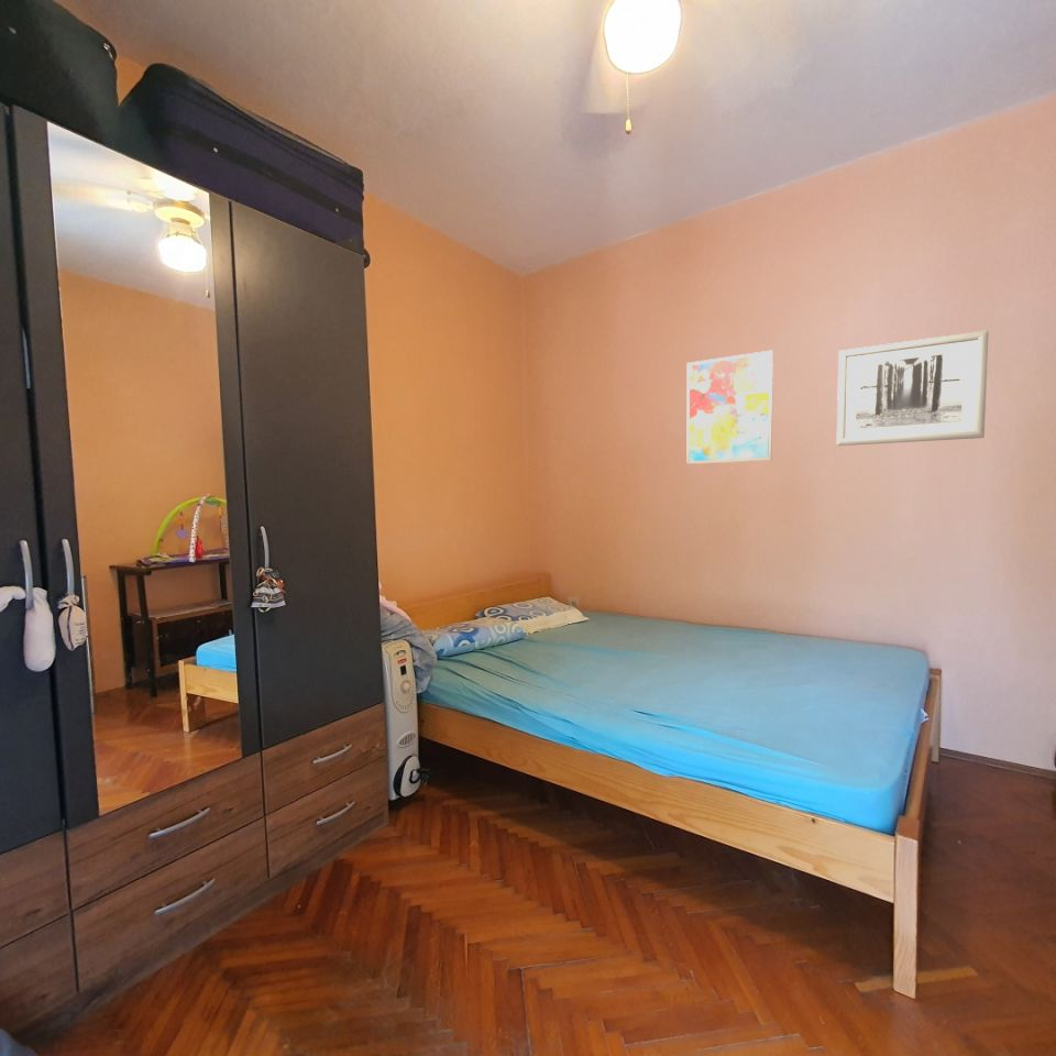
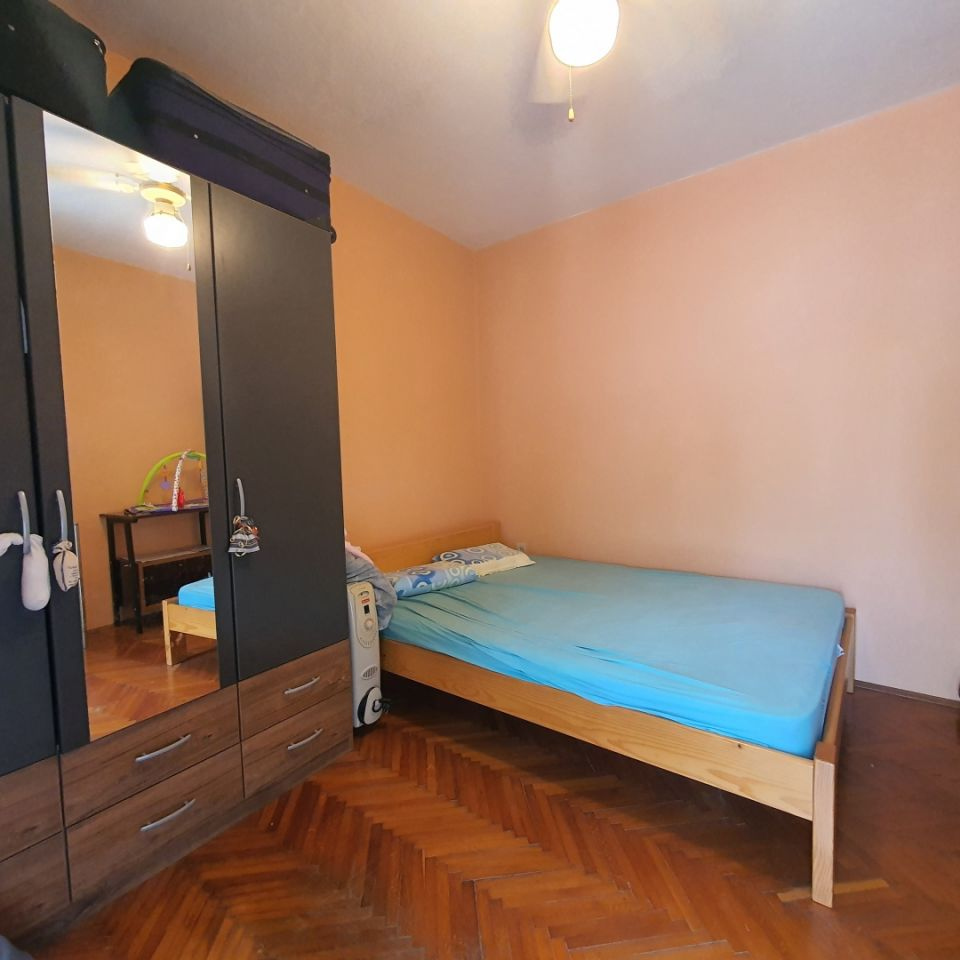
- wall art (727, 409)
- wall art (906, 392)
